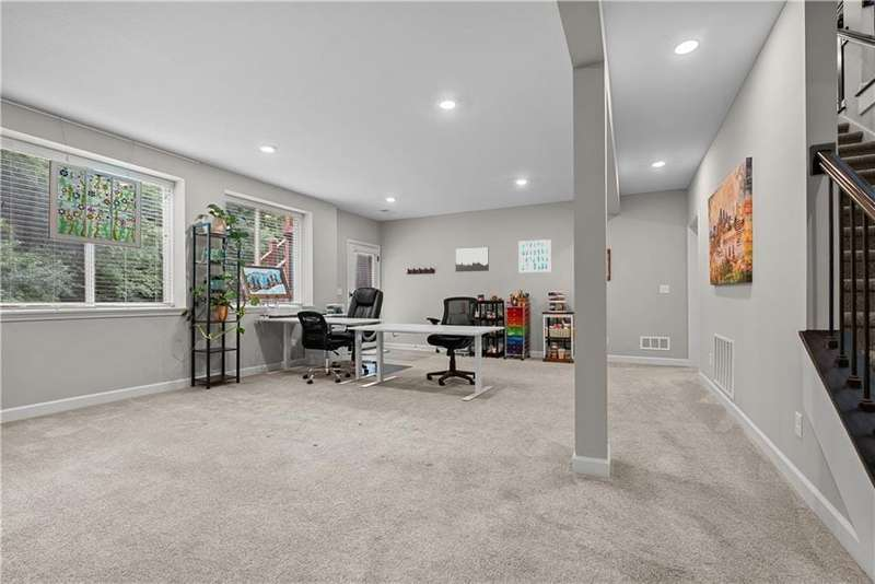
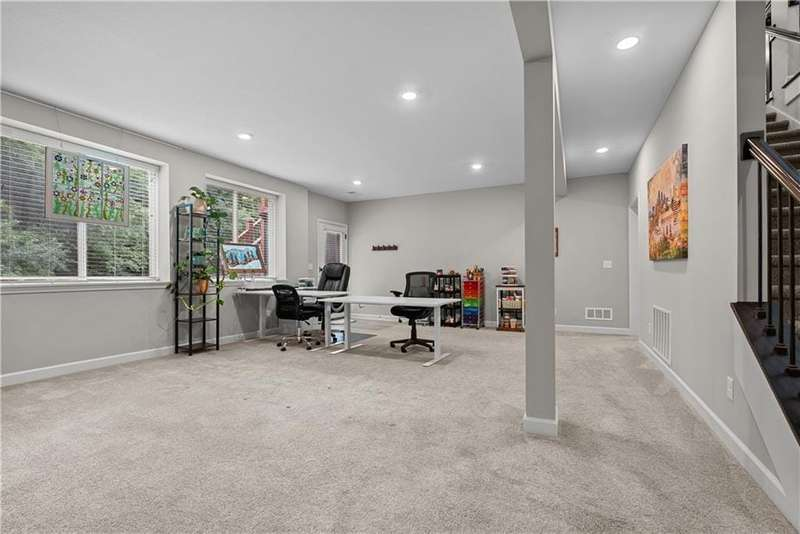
- wall art (534, 256)
- wall art (471, 259)
